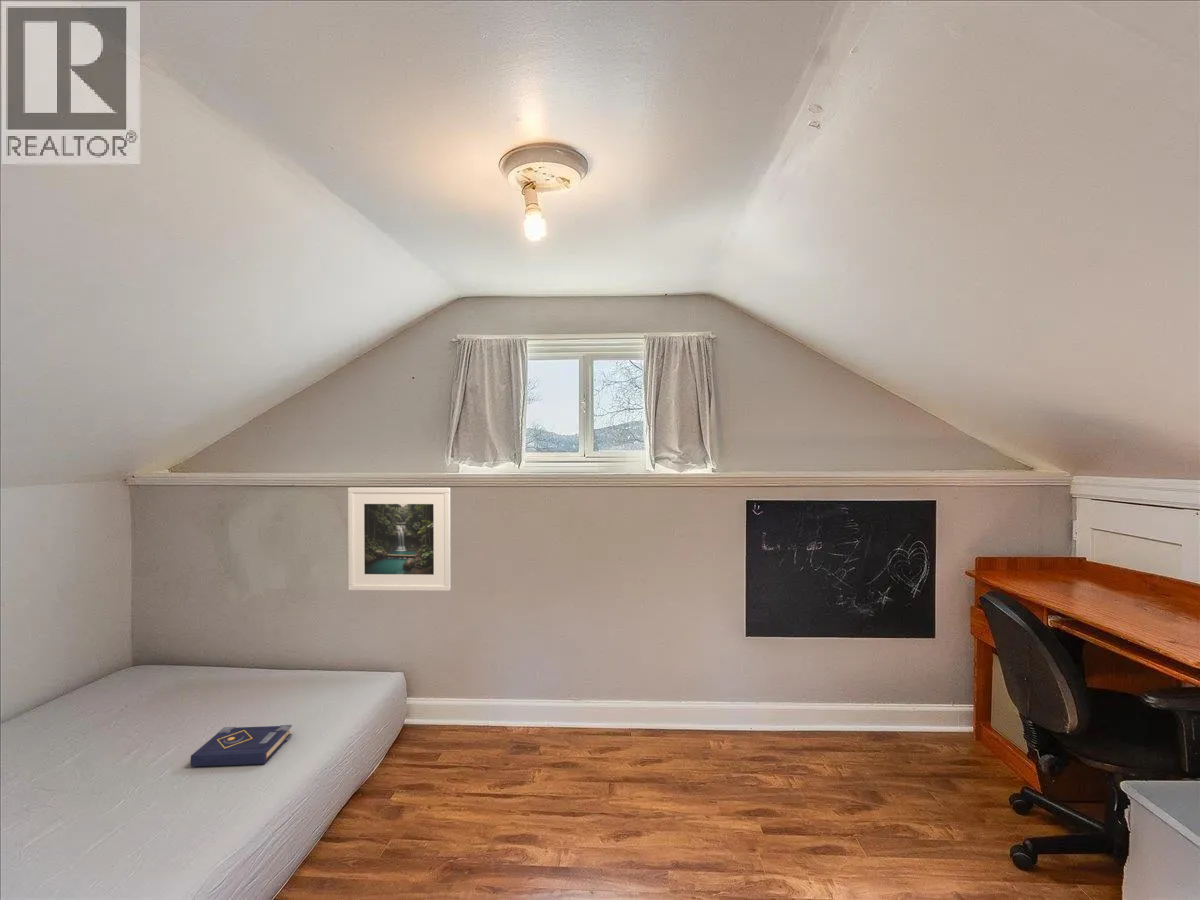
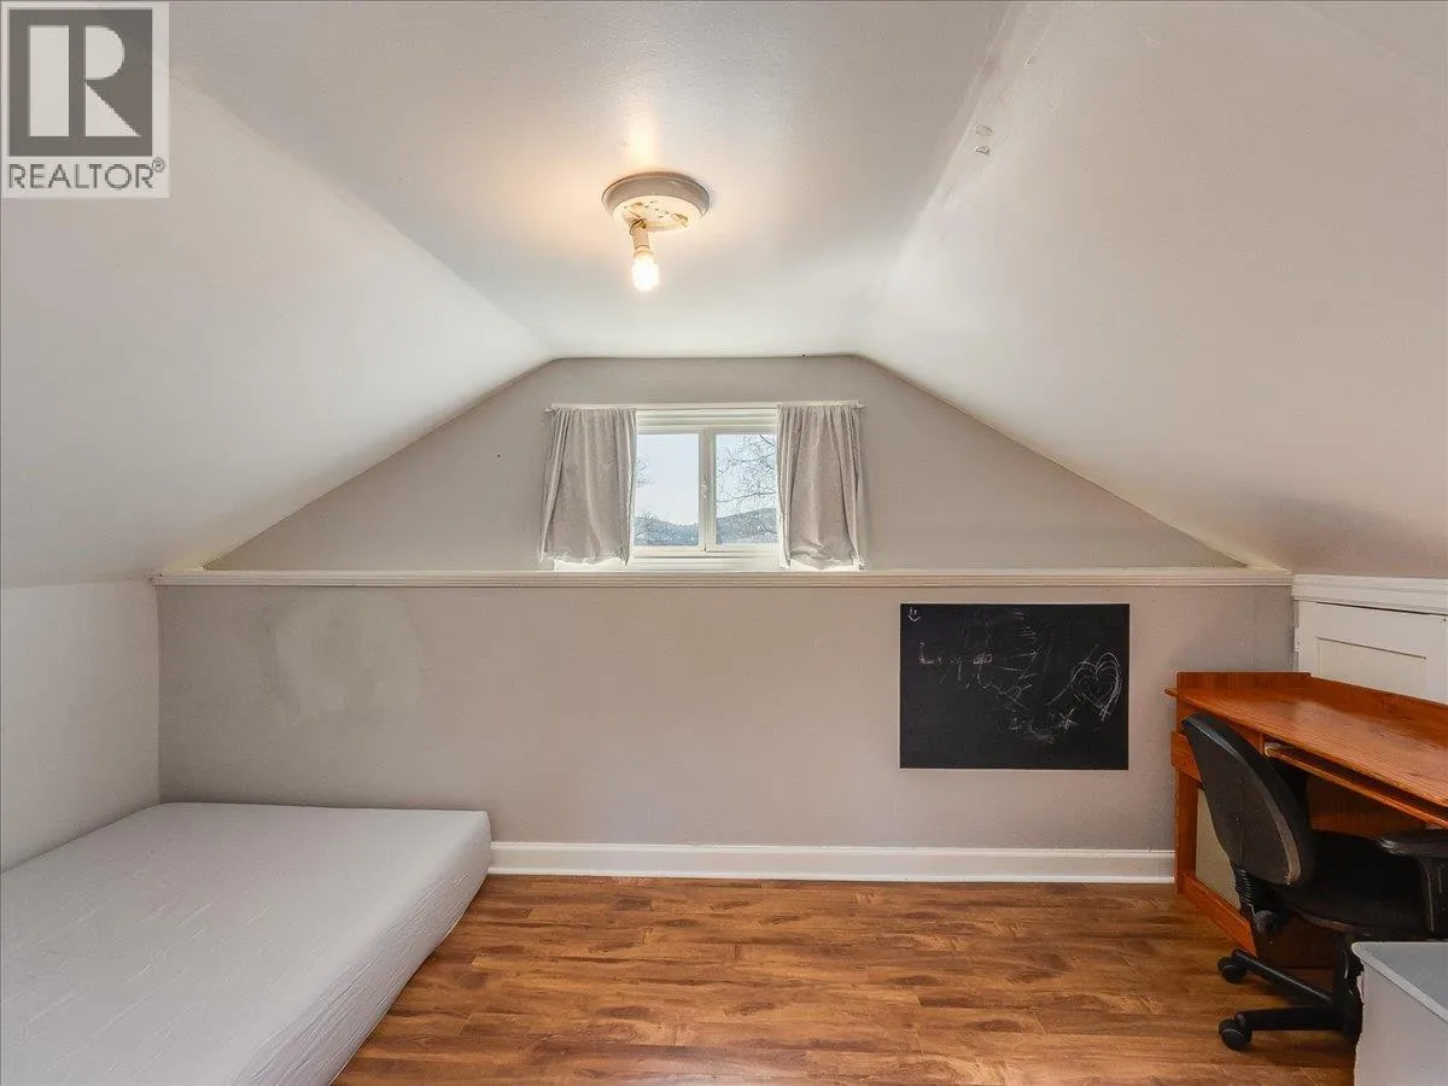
- book (243, 745)
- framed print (399, 538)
